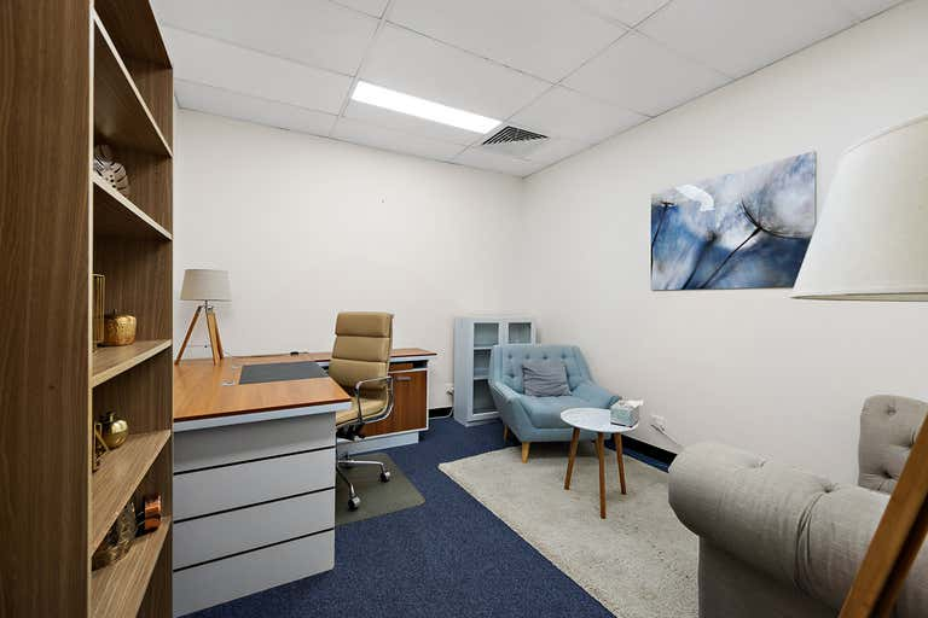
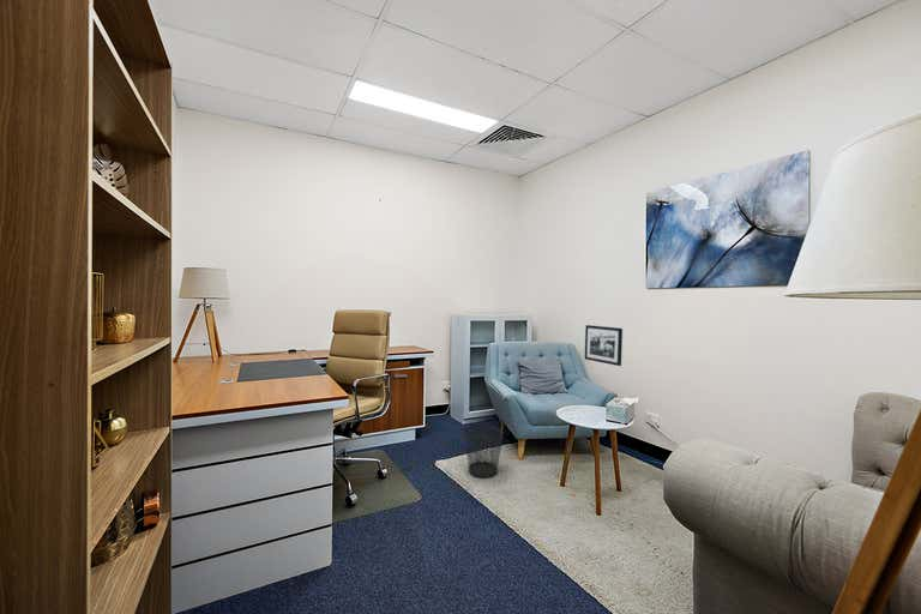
+ wastebasket (482, 451)
+ picture frame (602, 344)
